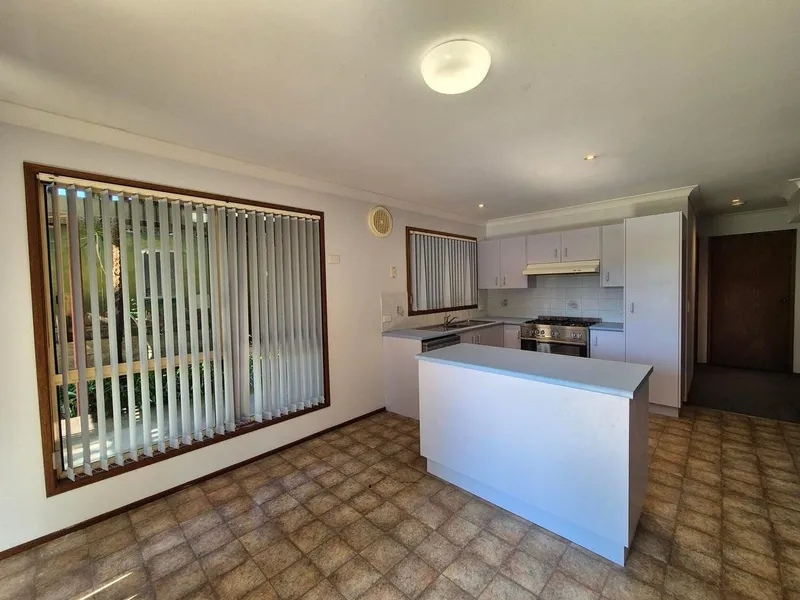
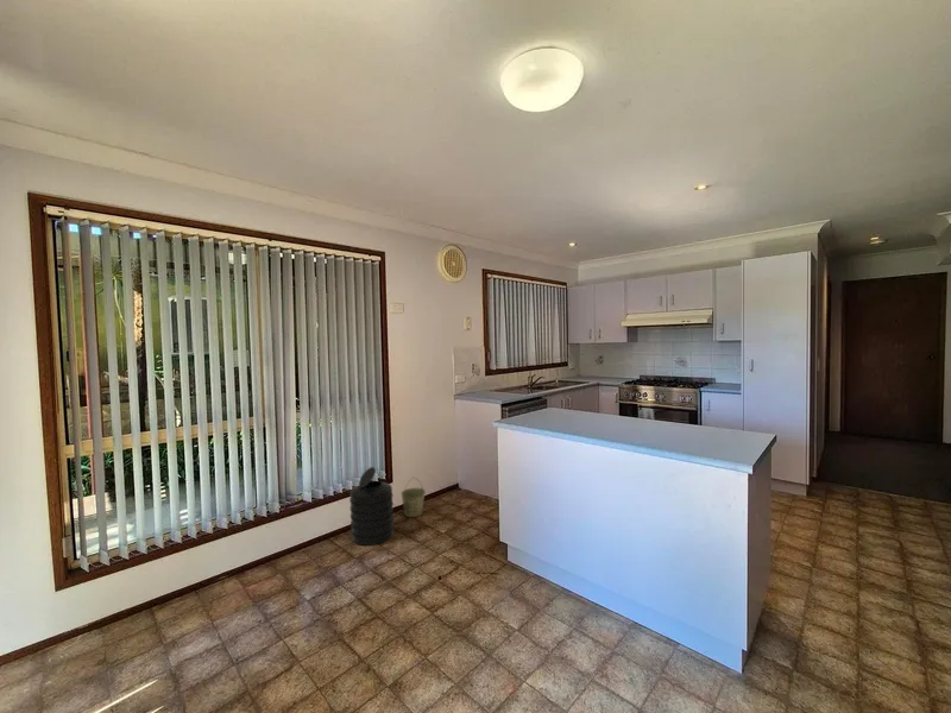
+ trash can (371, 501)
+ bucket (412, 496)
